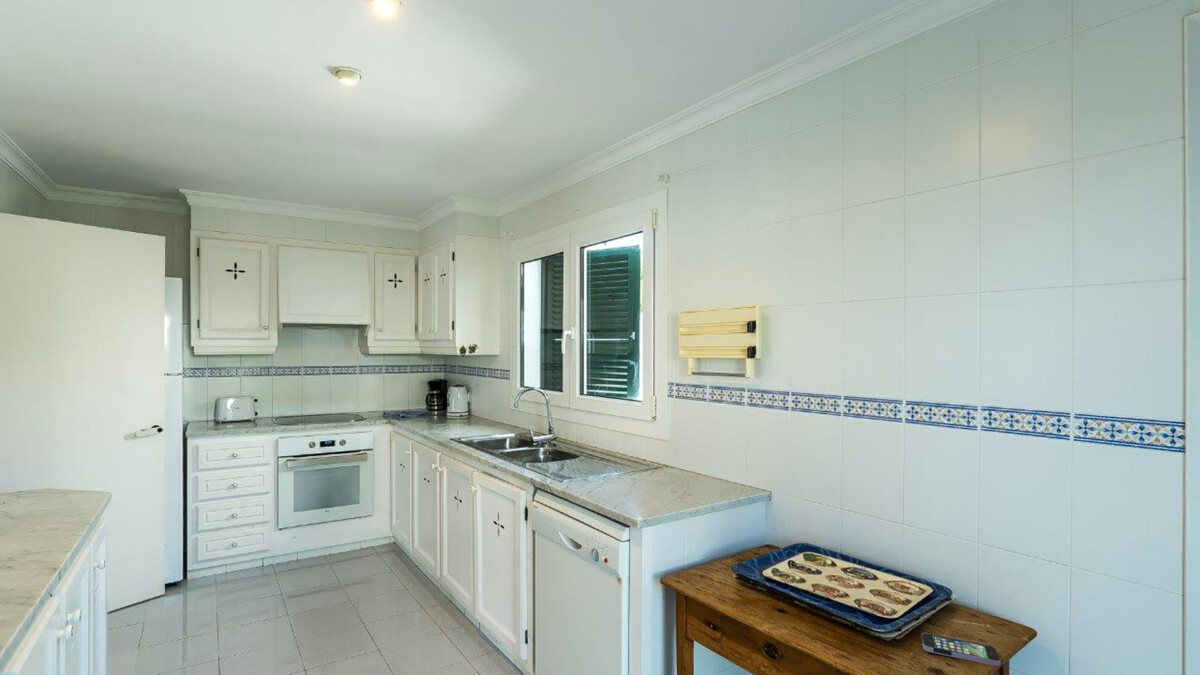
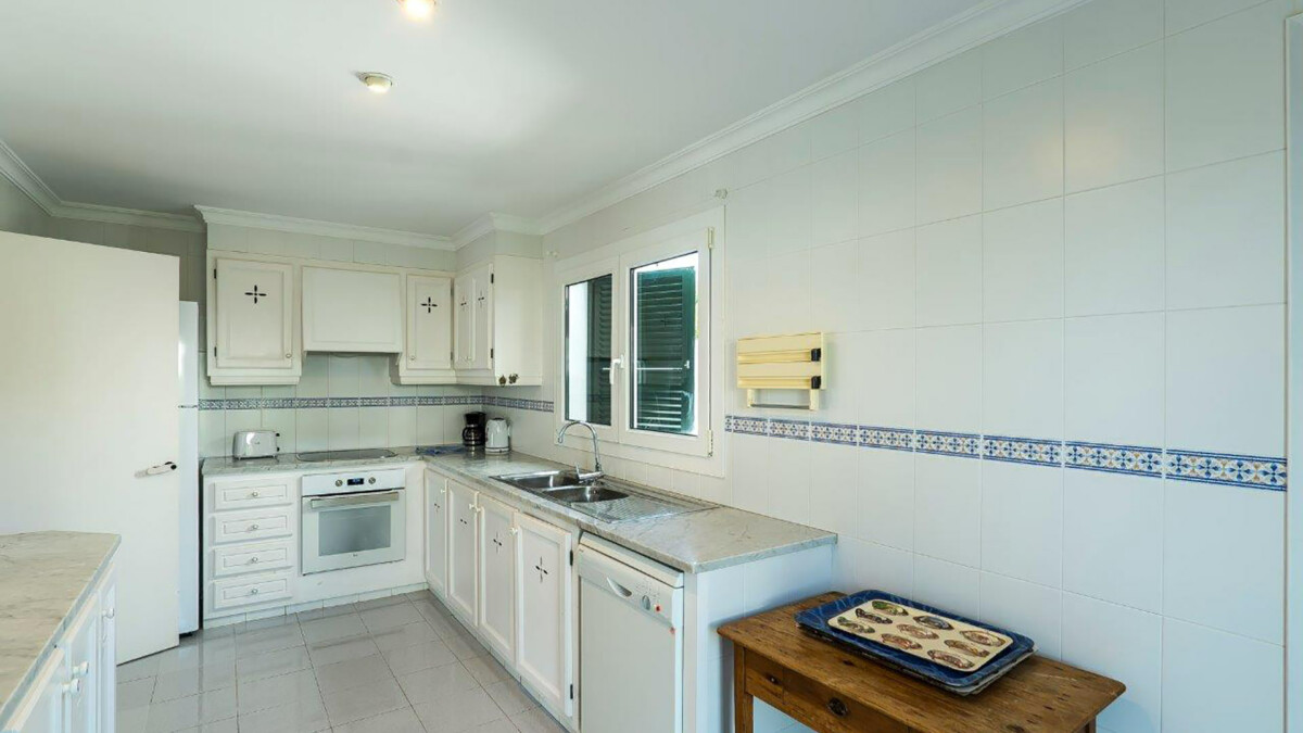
- smartphone (959, 648)
